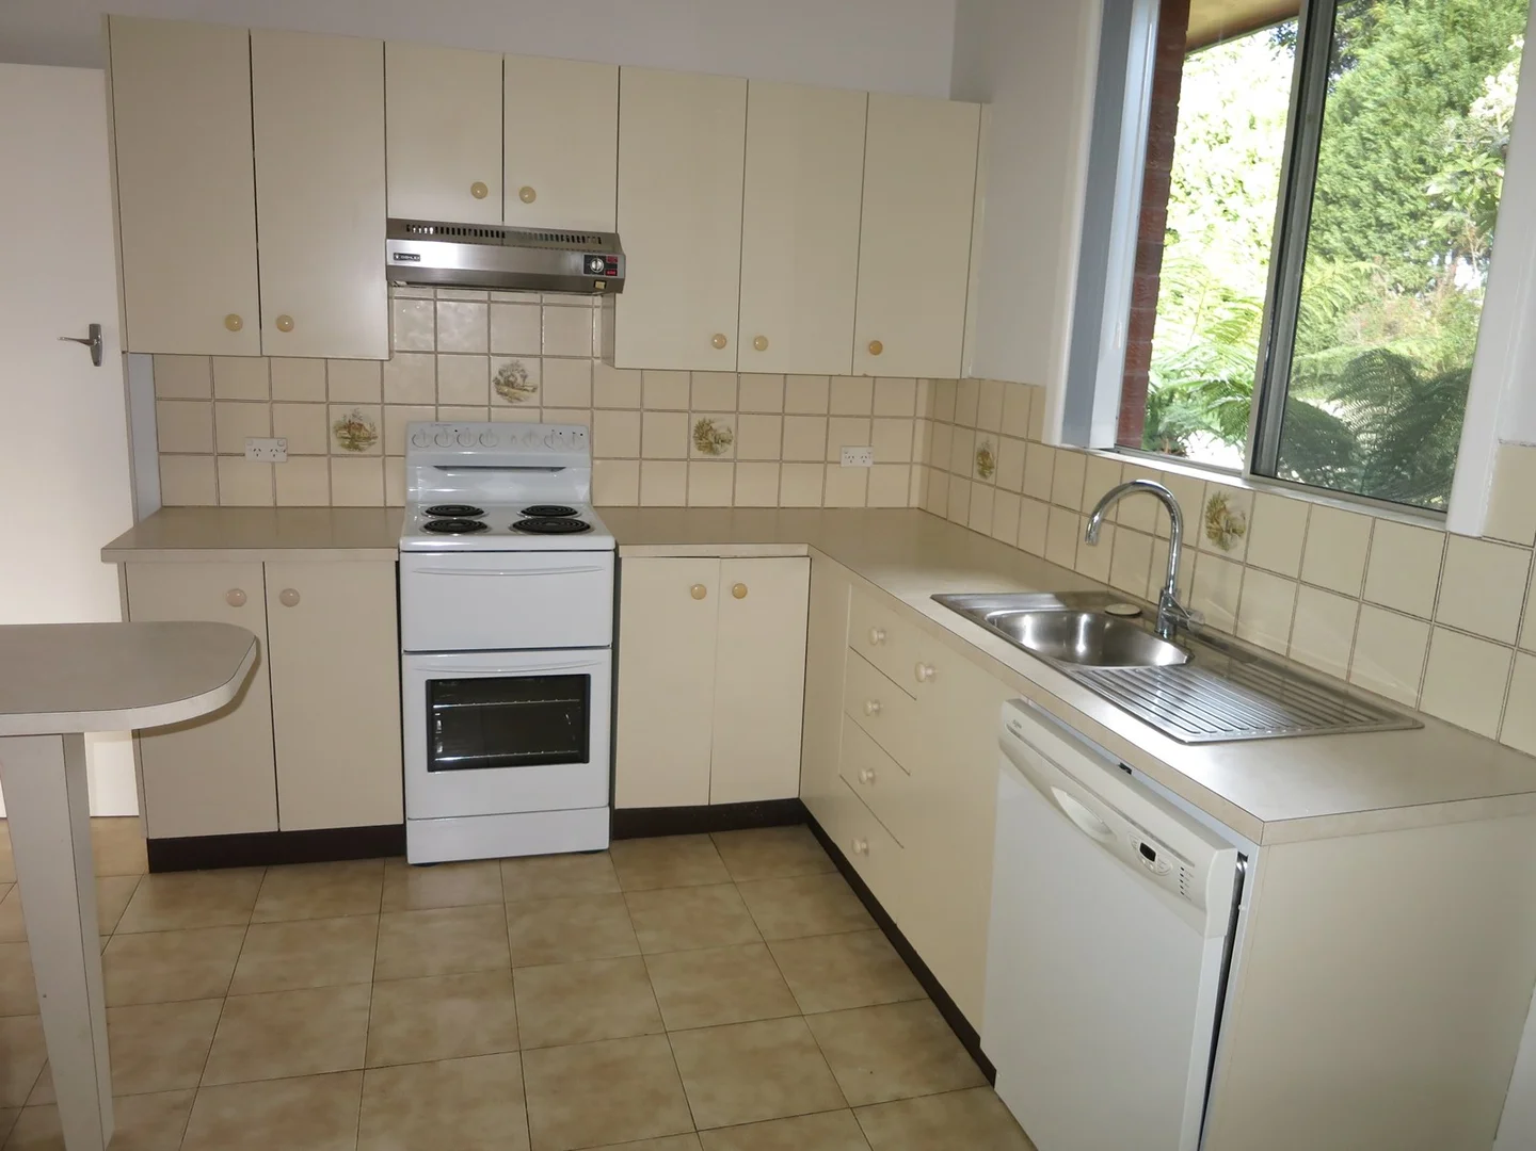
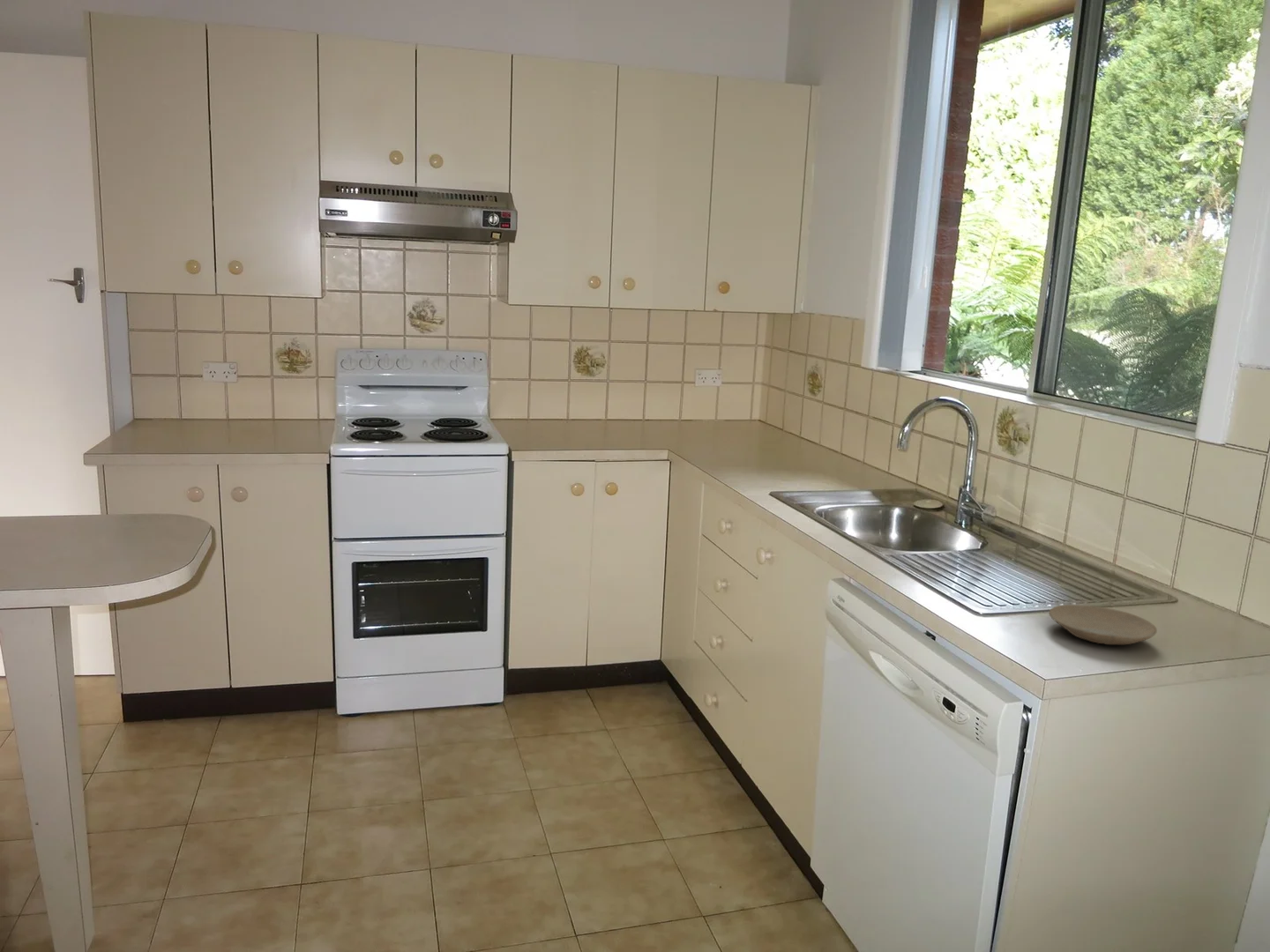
+ plate (1101, 627)
